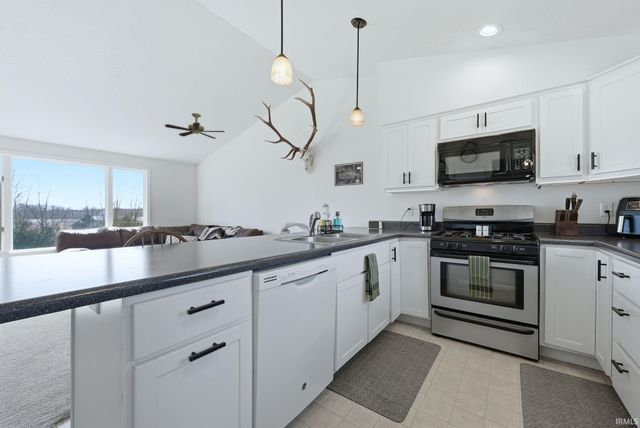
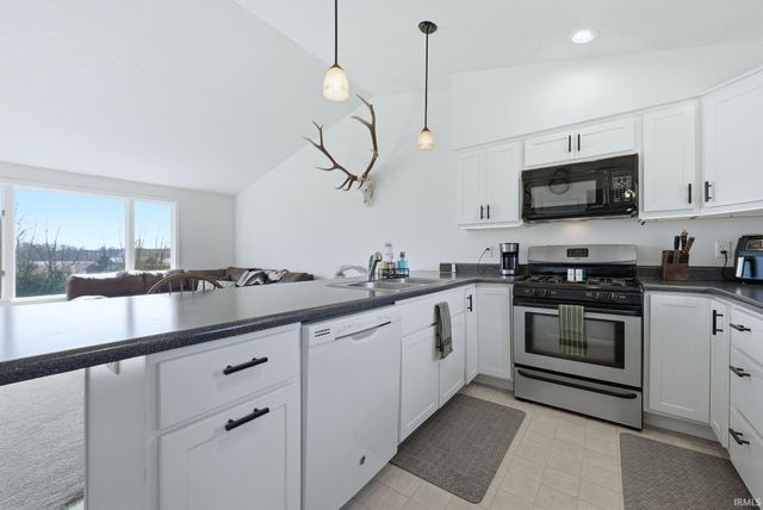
- wall art (348, 174)
- ceiling fan (195, 123)
